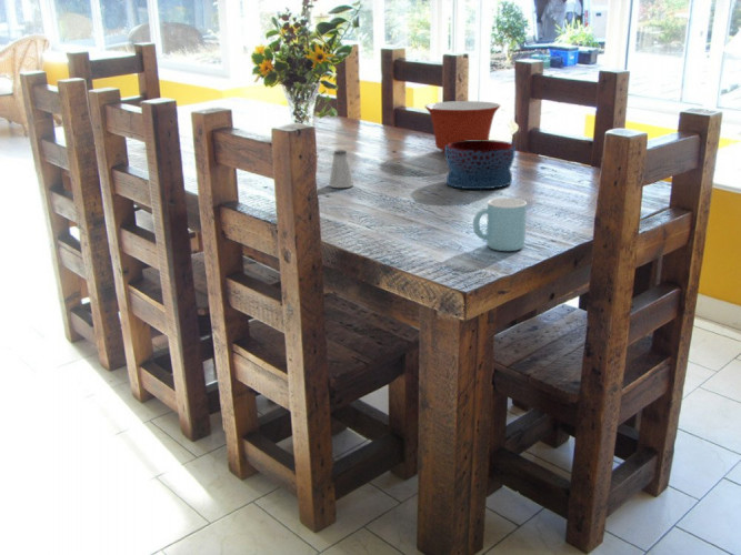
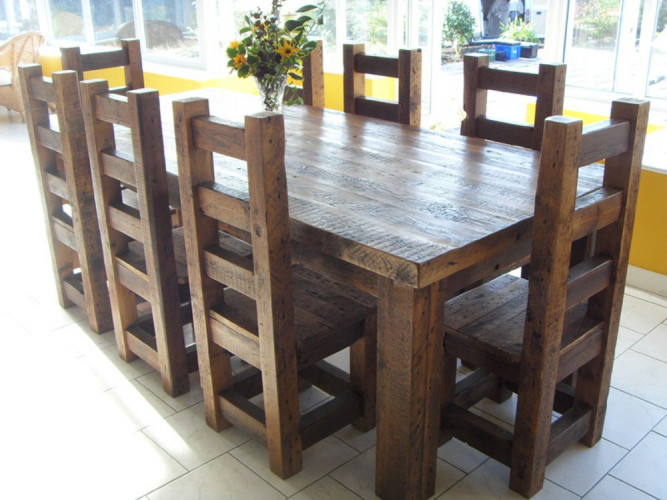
- mug (499, 224)
- saltshaker (340, 168)
- bowl (479, 163)
- mixing bowl (461, 129)
